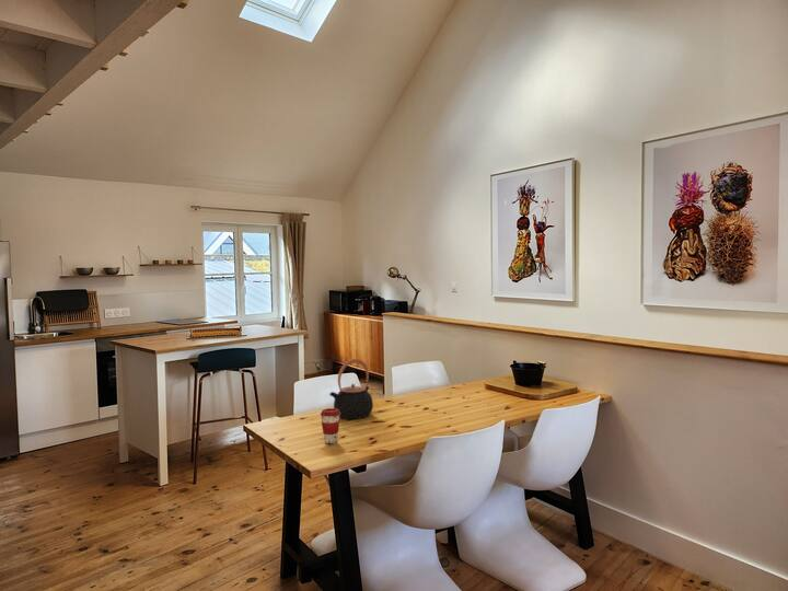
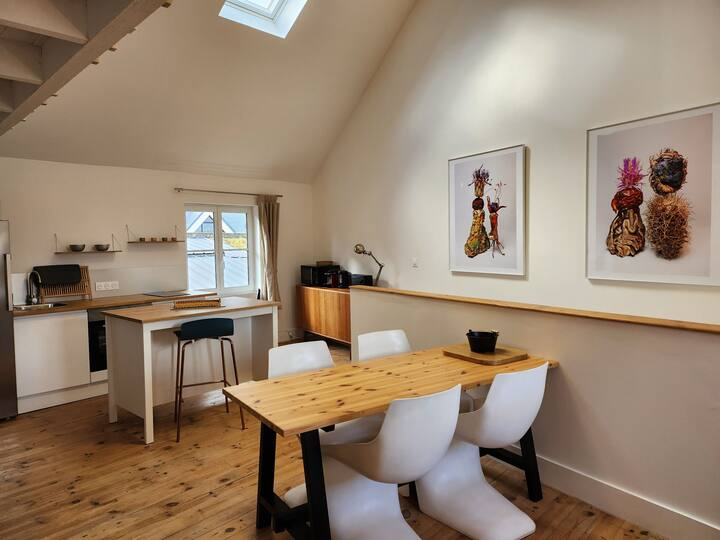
- teapot (349, 387)
- coffee cup (331, 426)
